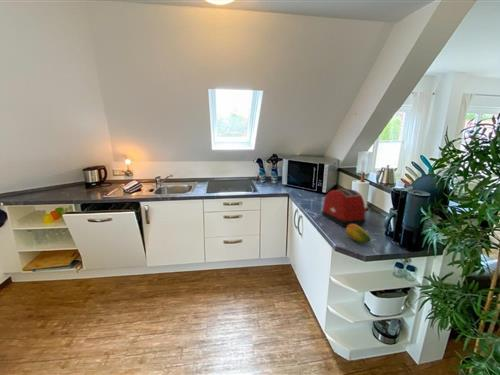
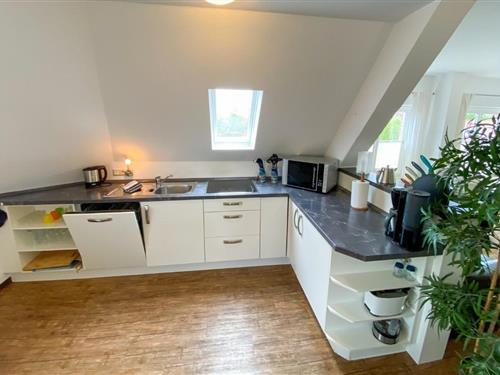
- toaster (342, 204)
- fruit (357, 233)
